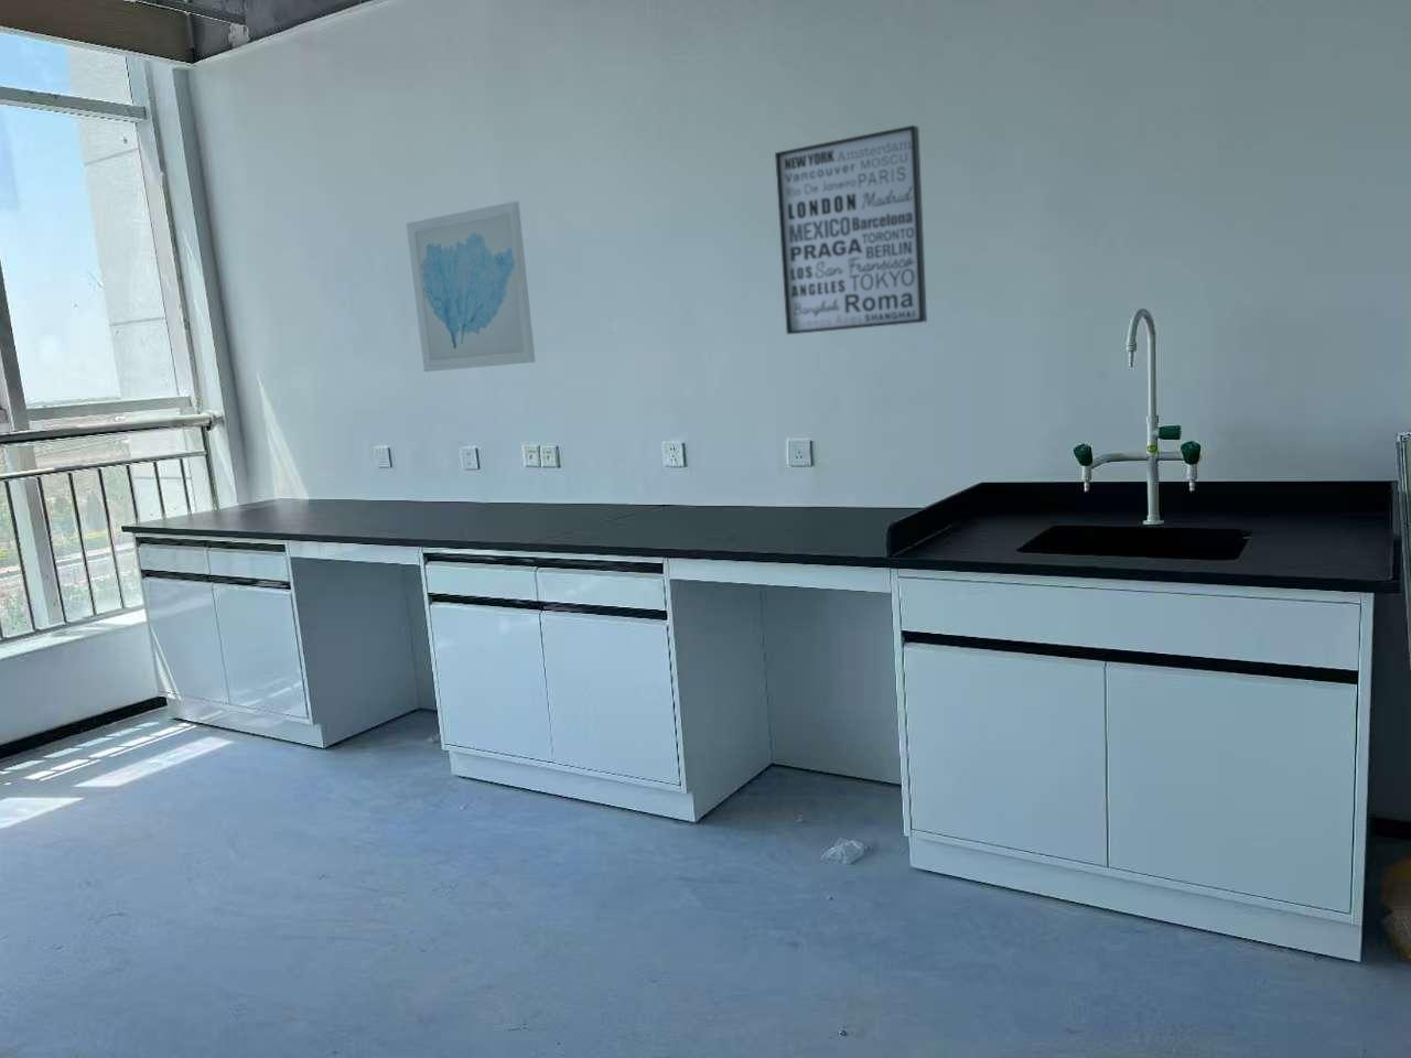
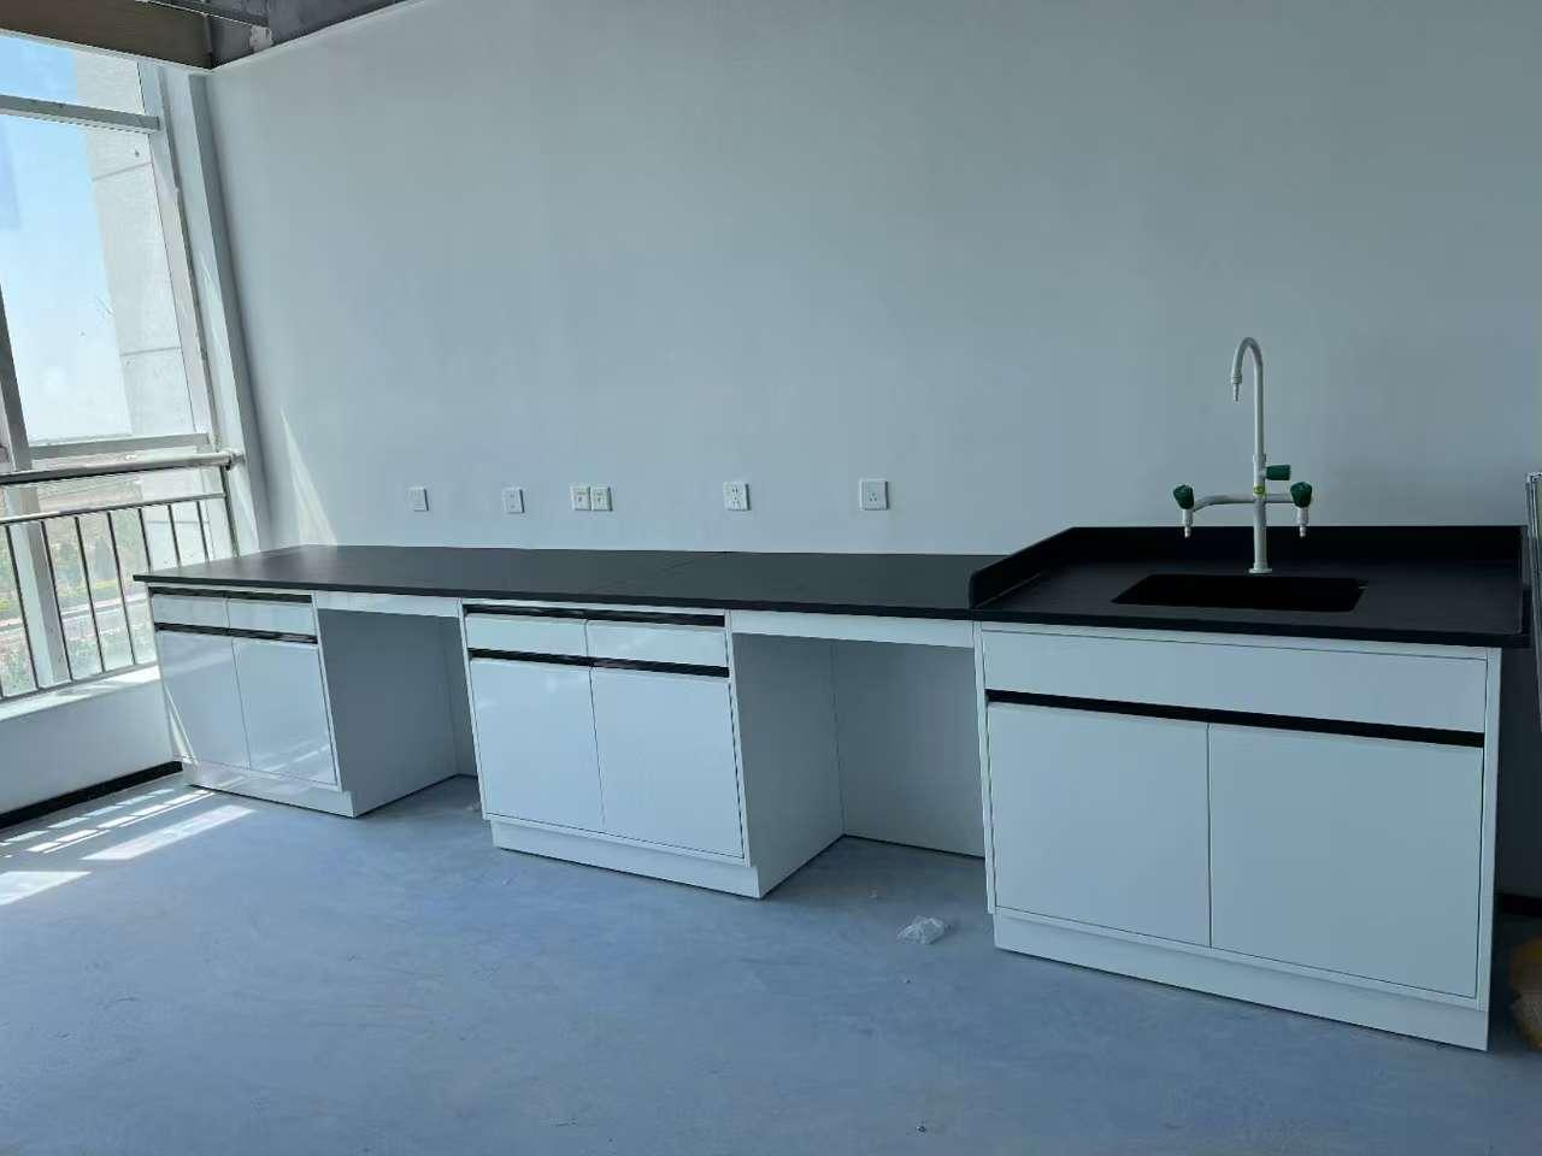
- wall art (849, 234)
- wall art (469, 290)
